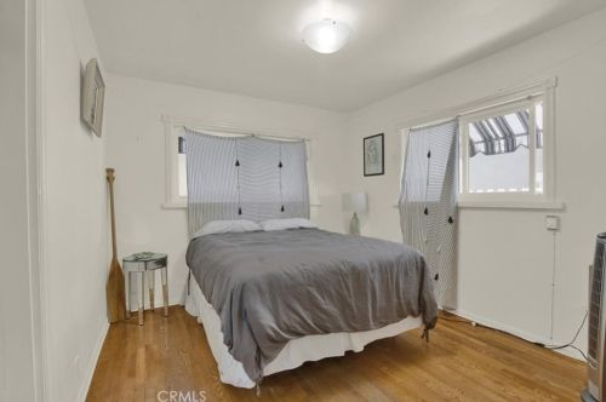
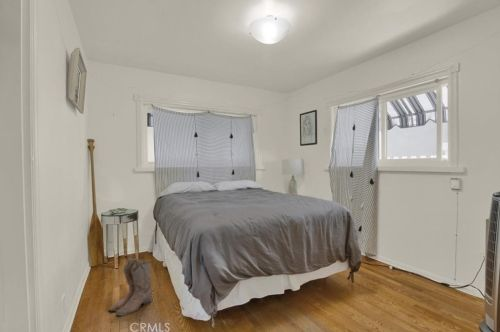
+ boots (131, 283)
